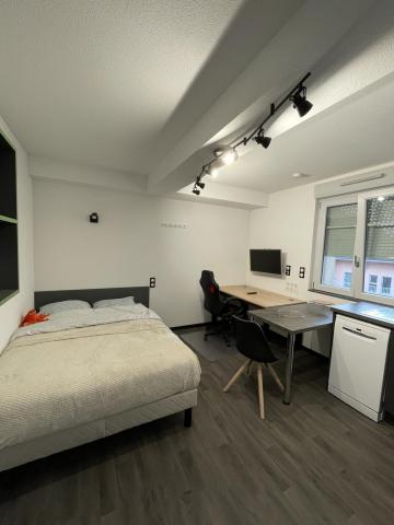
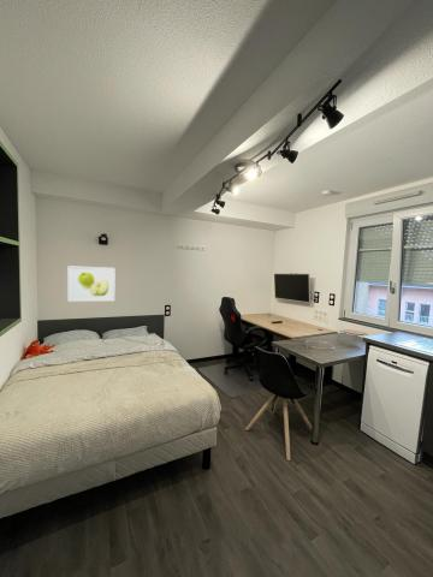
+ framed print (91, 284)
